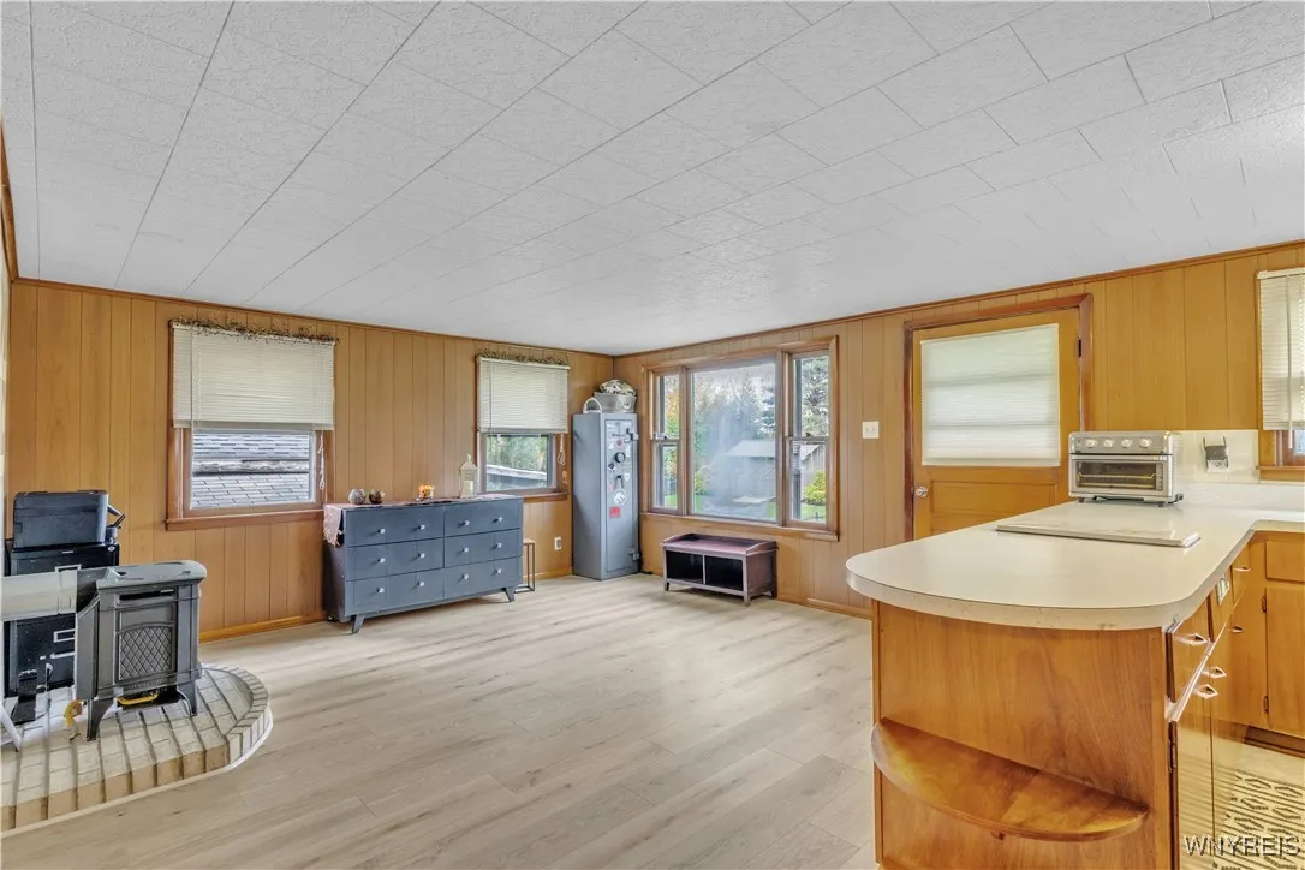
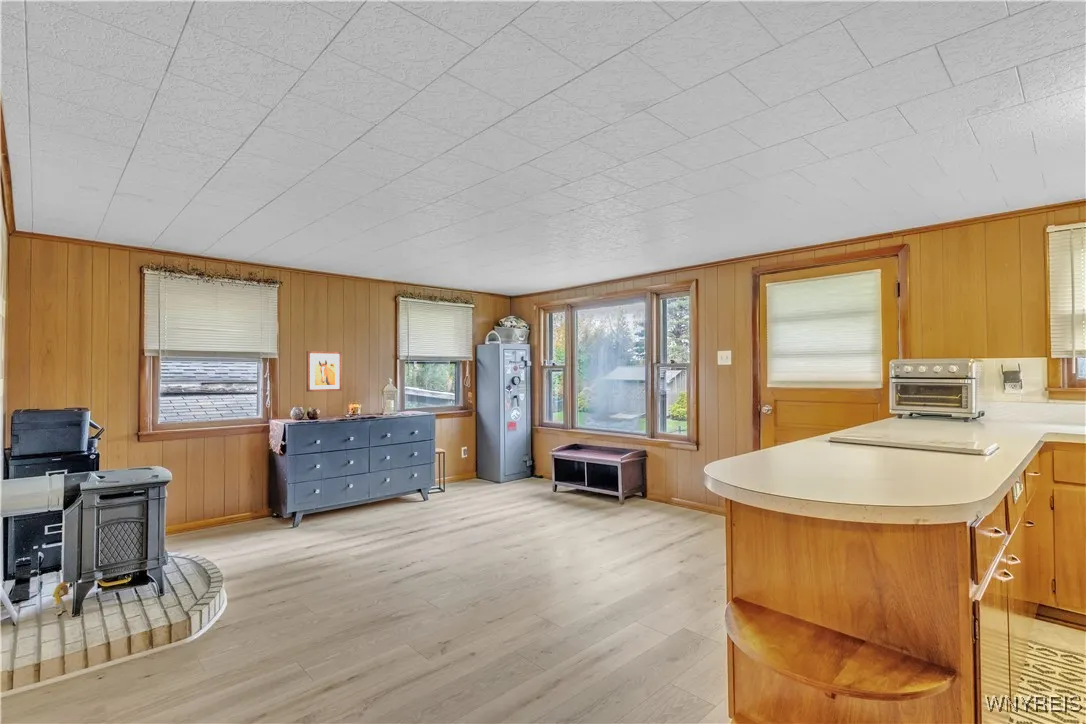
+ wall art (324, 371)
